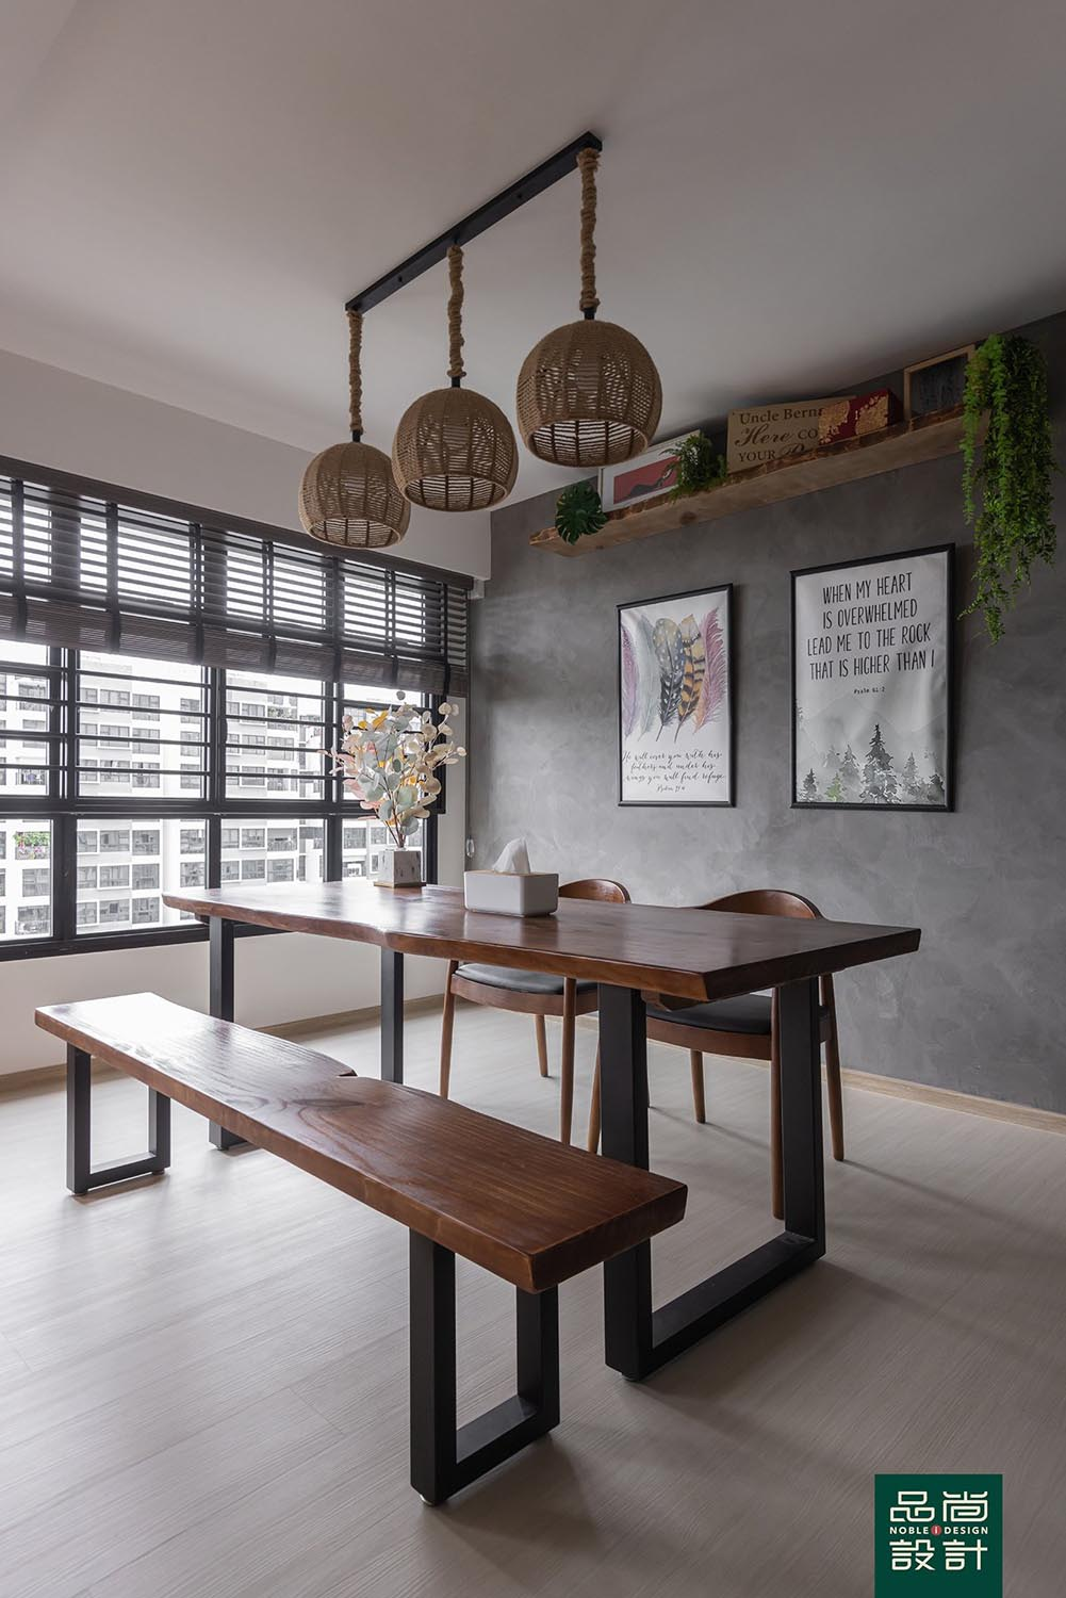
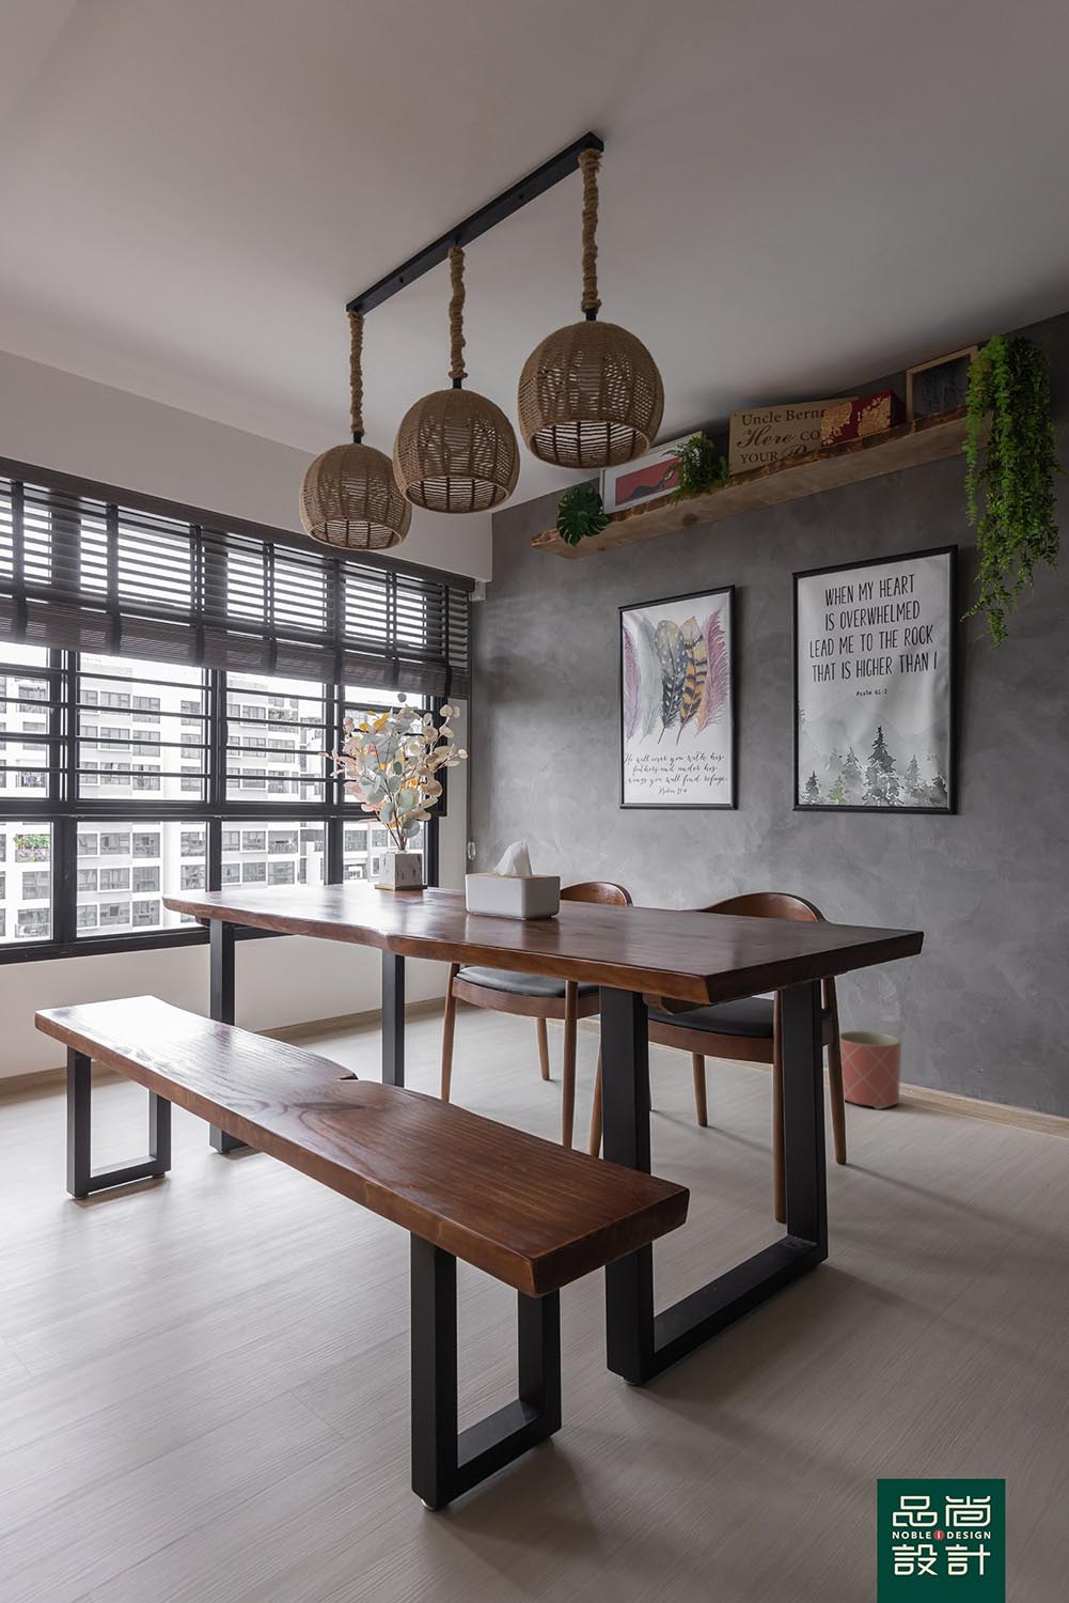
+ planter (869, 1068)
